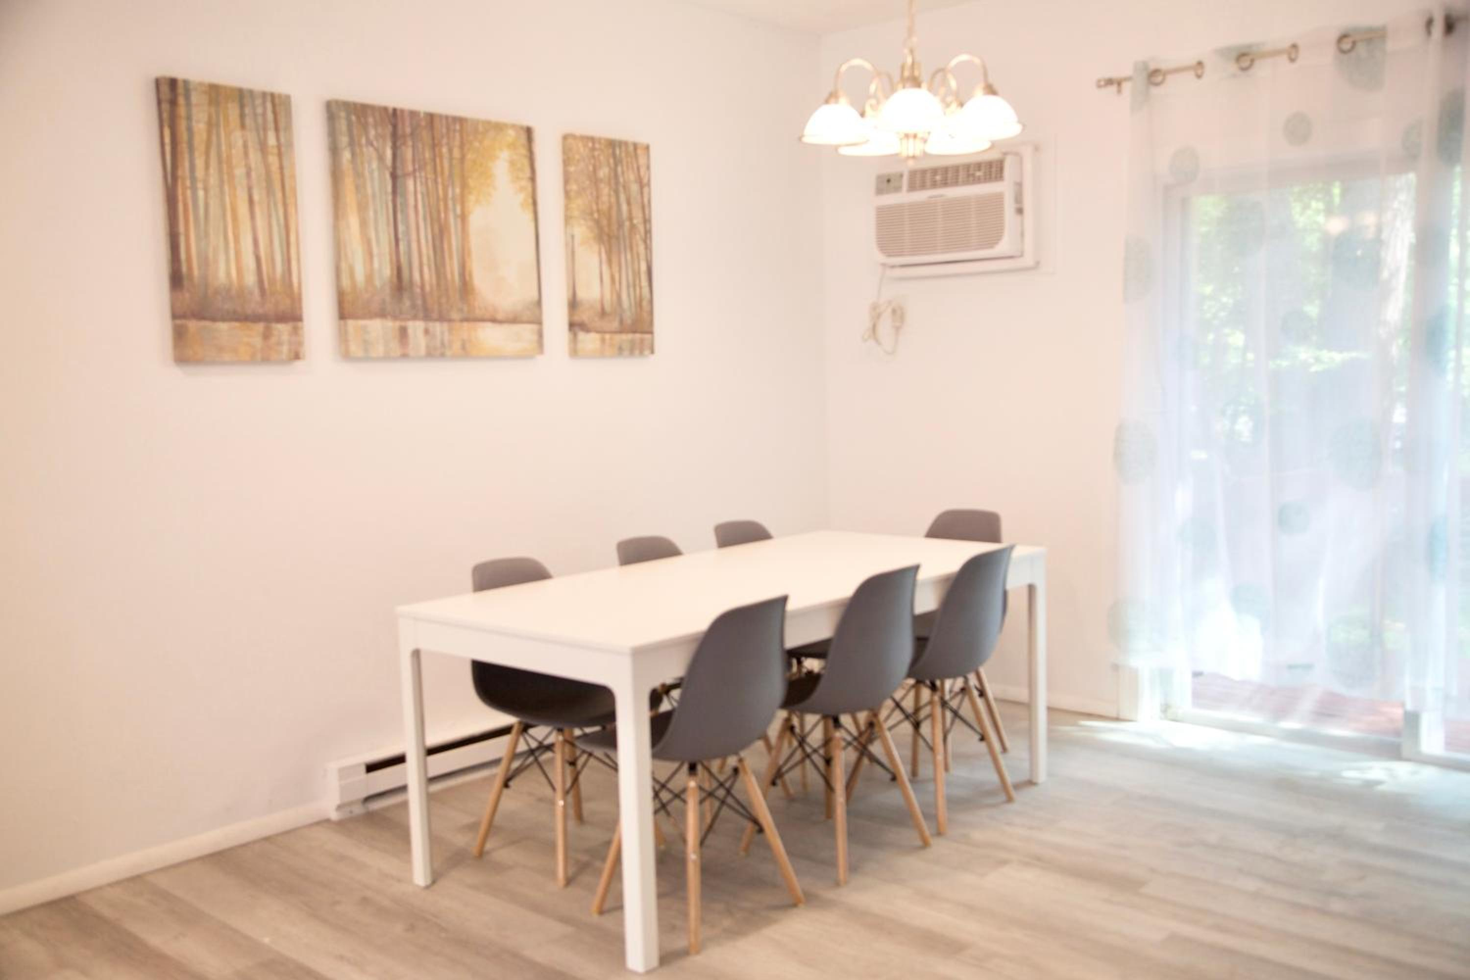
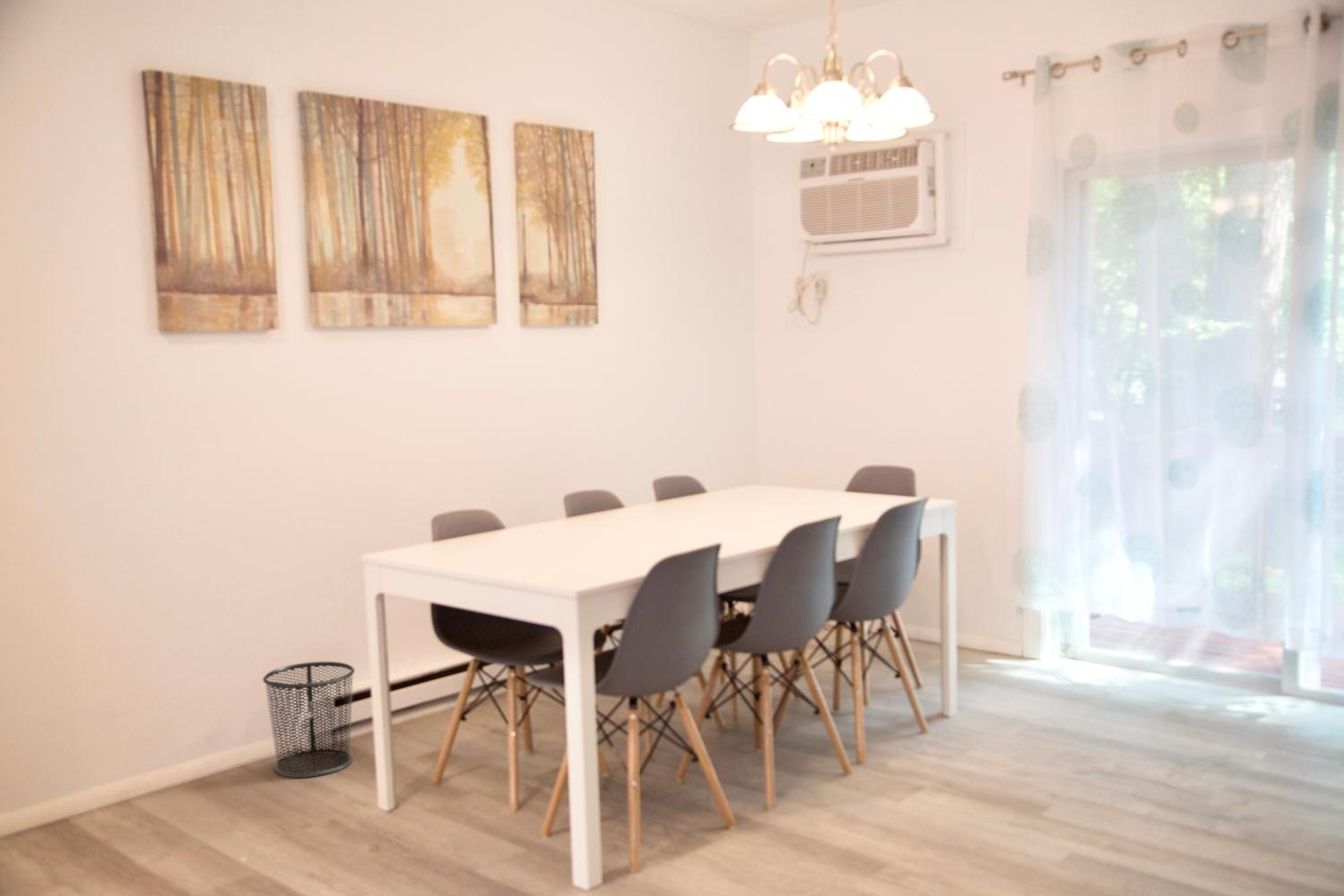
+ waste bin (311, 718)
